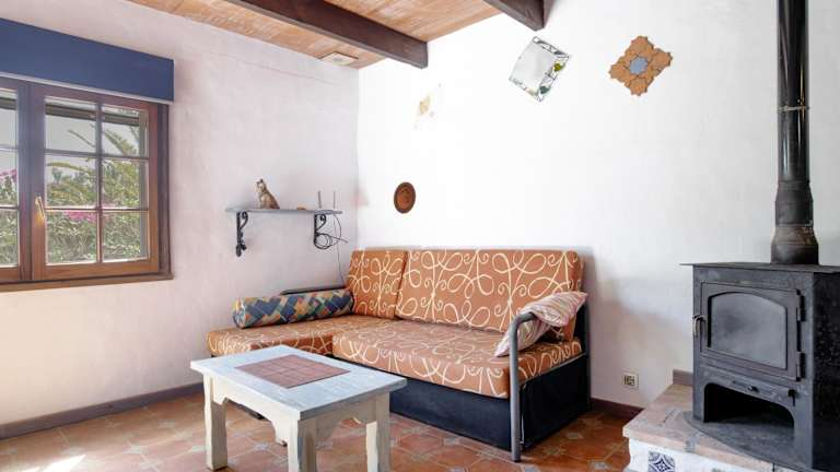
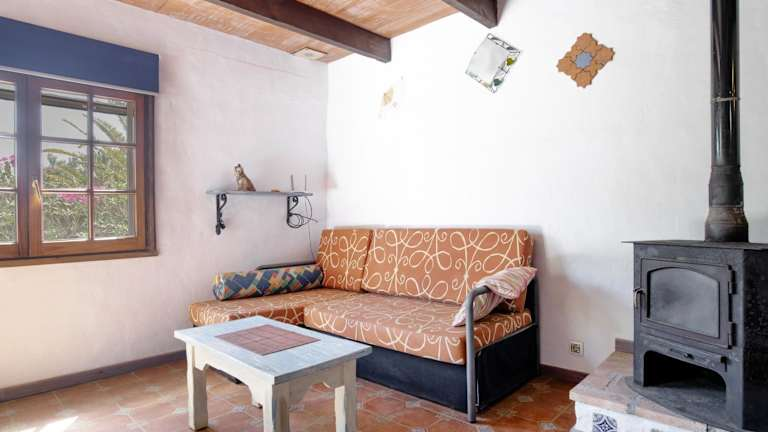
- decorative plate (405, 198)
